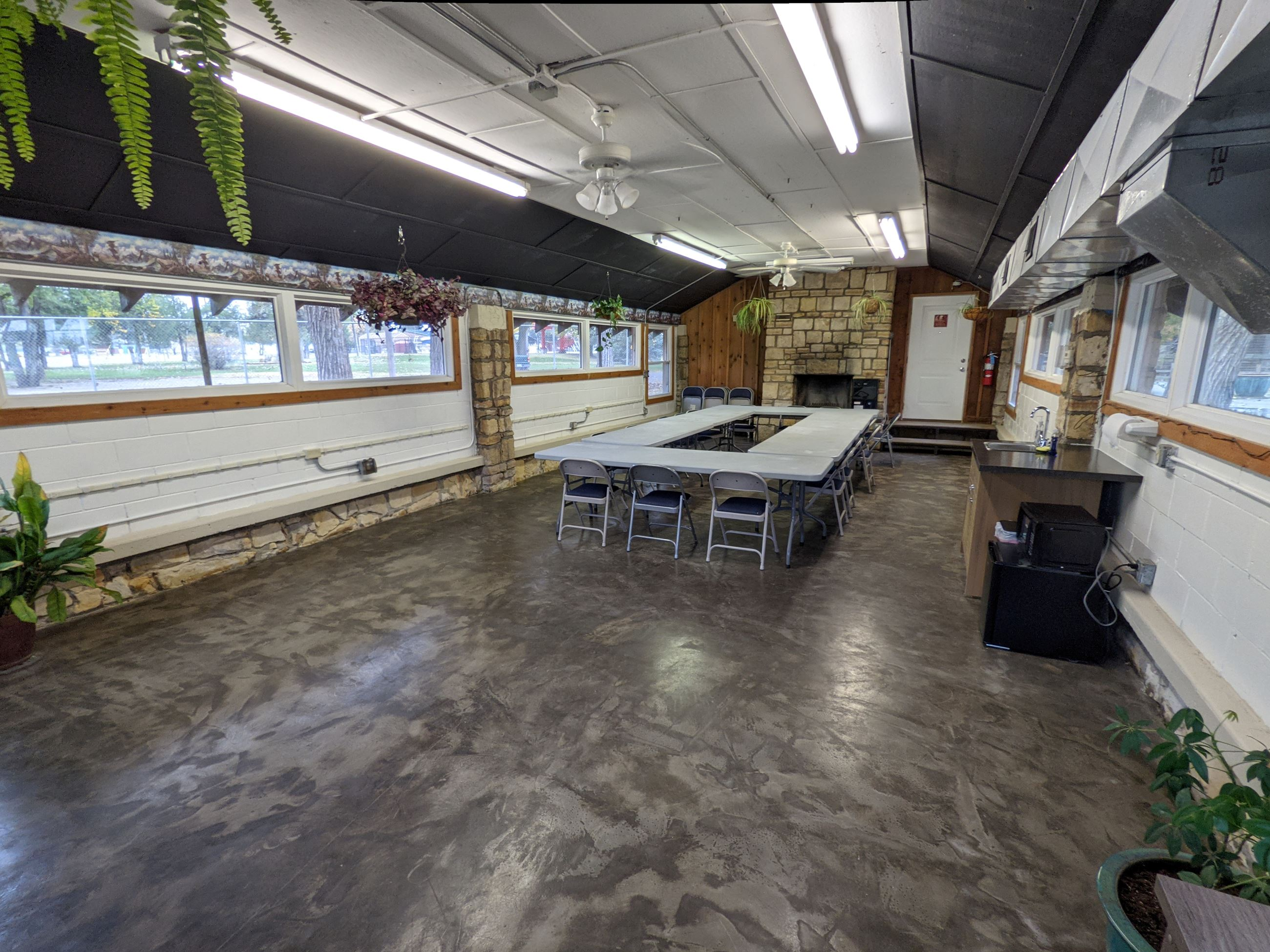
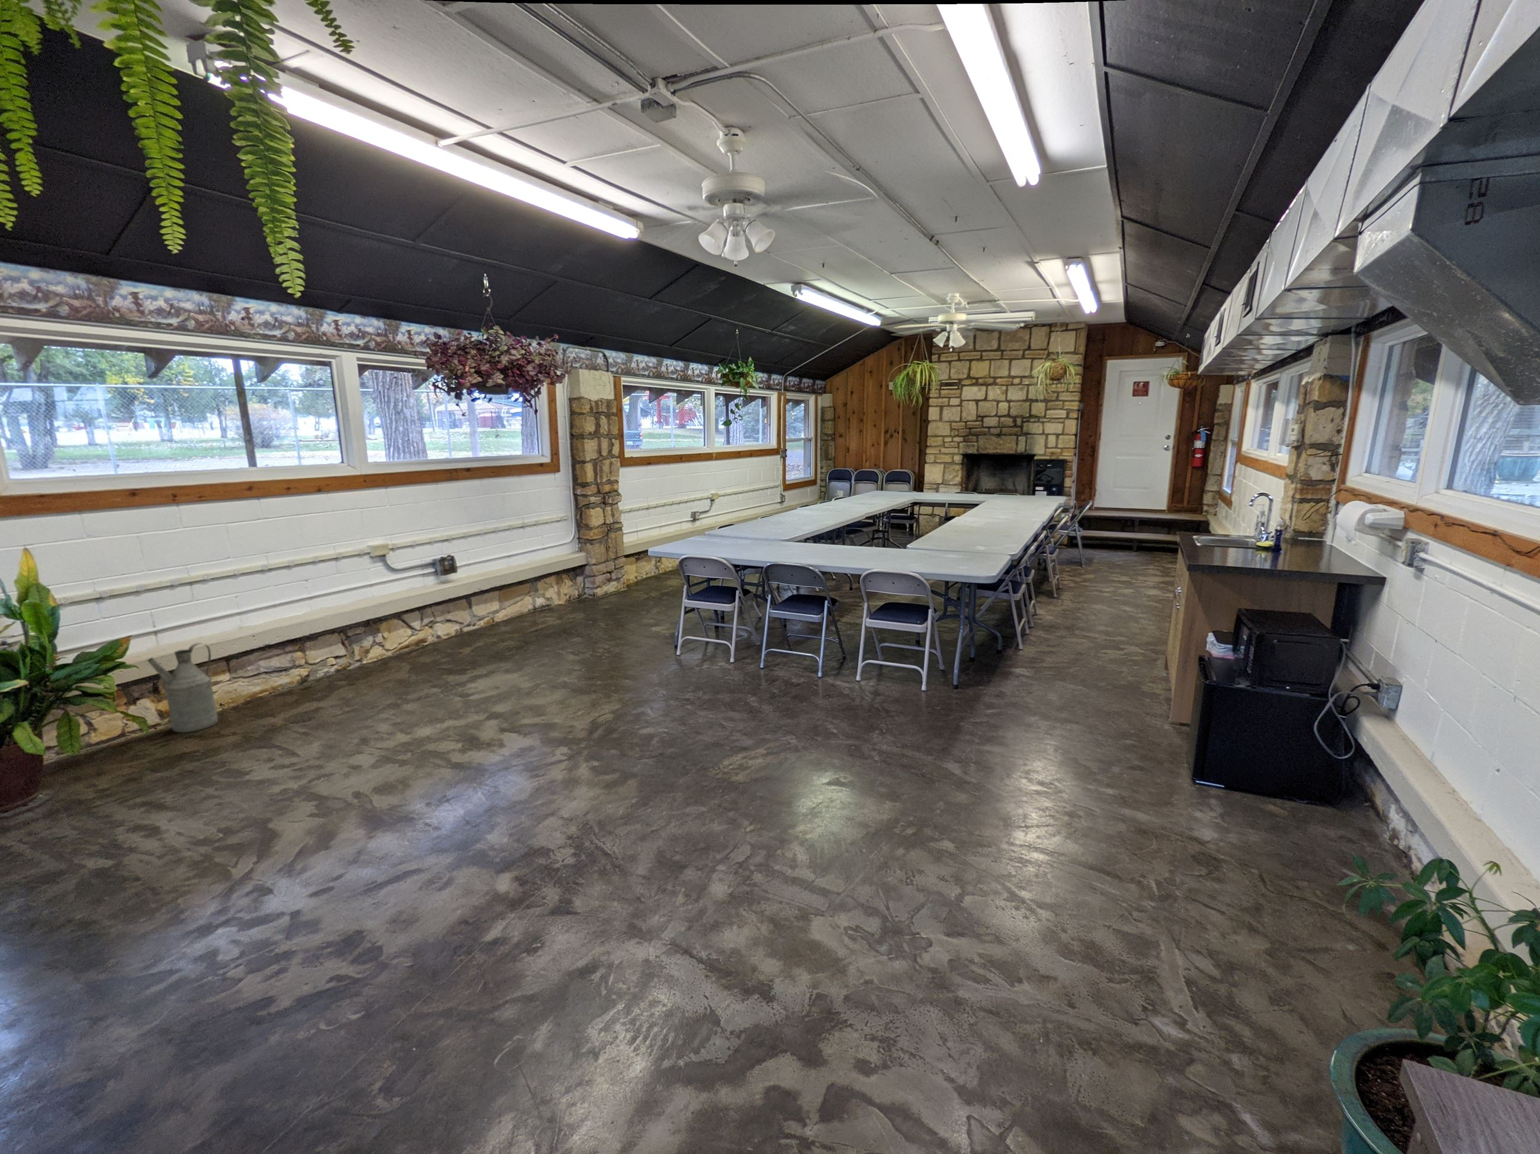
+ watering can (186, 687)
